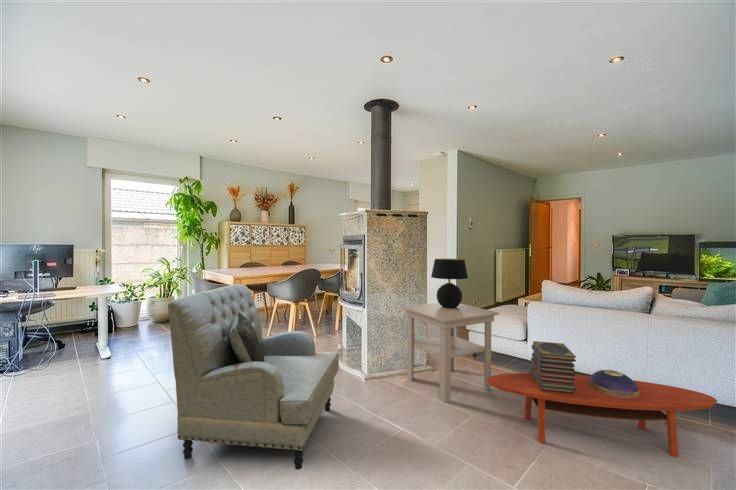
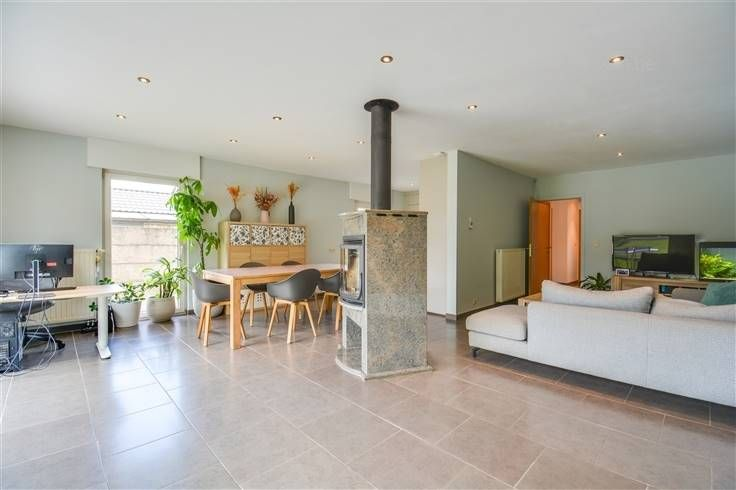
- book stack (552, 365)
- side table (447, 346)
- decorative bowl (613, 379)
- coffee table (593, 411)
- table lamp (449, 283)
- armchair (265, 360)
